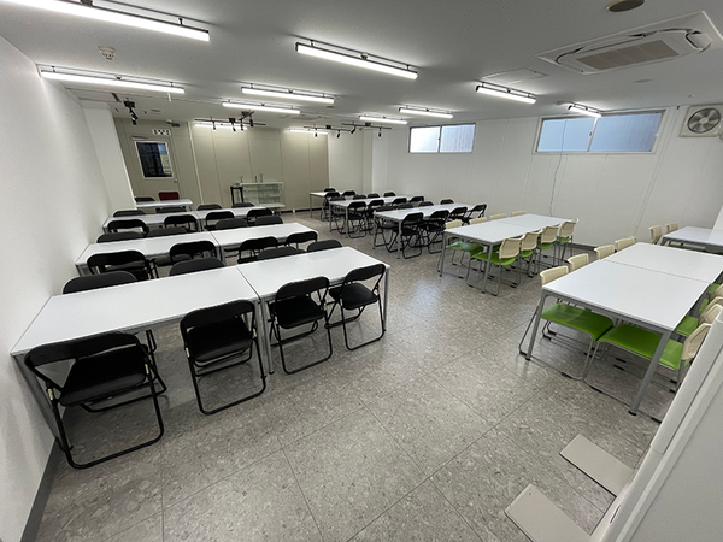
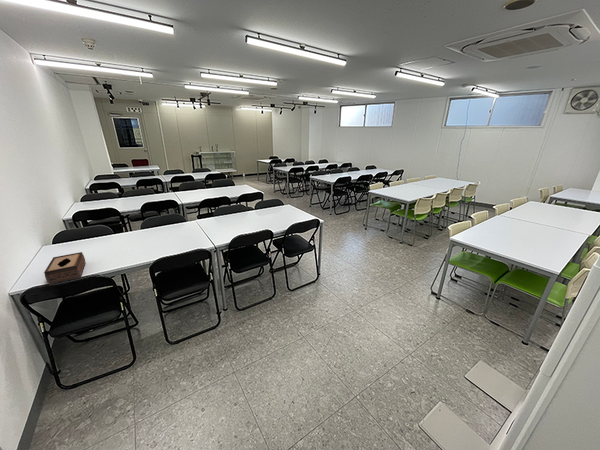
+ tissue box (66, 267)
